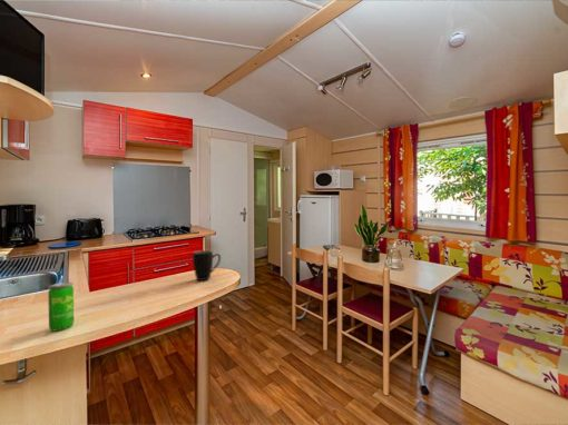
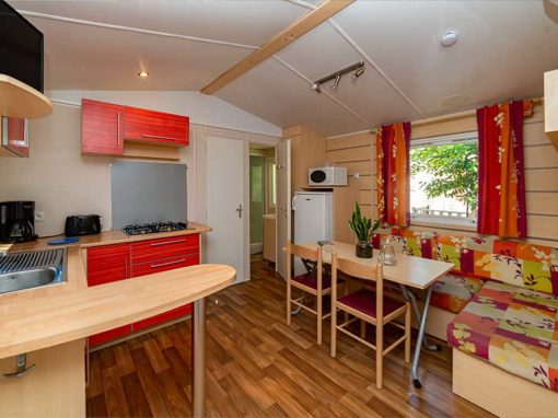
- mug (207, 264)
- beverage can (61, 306)
